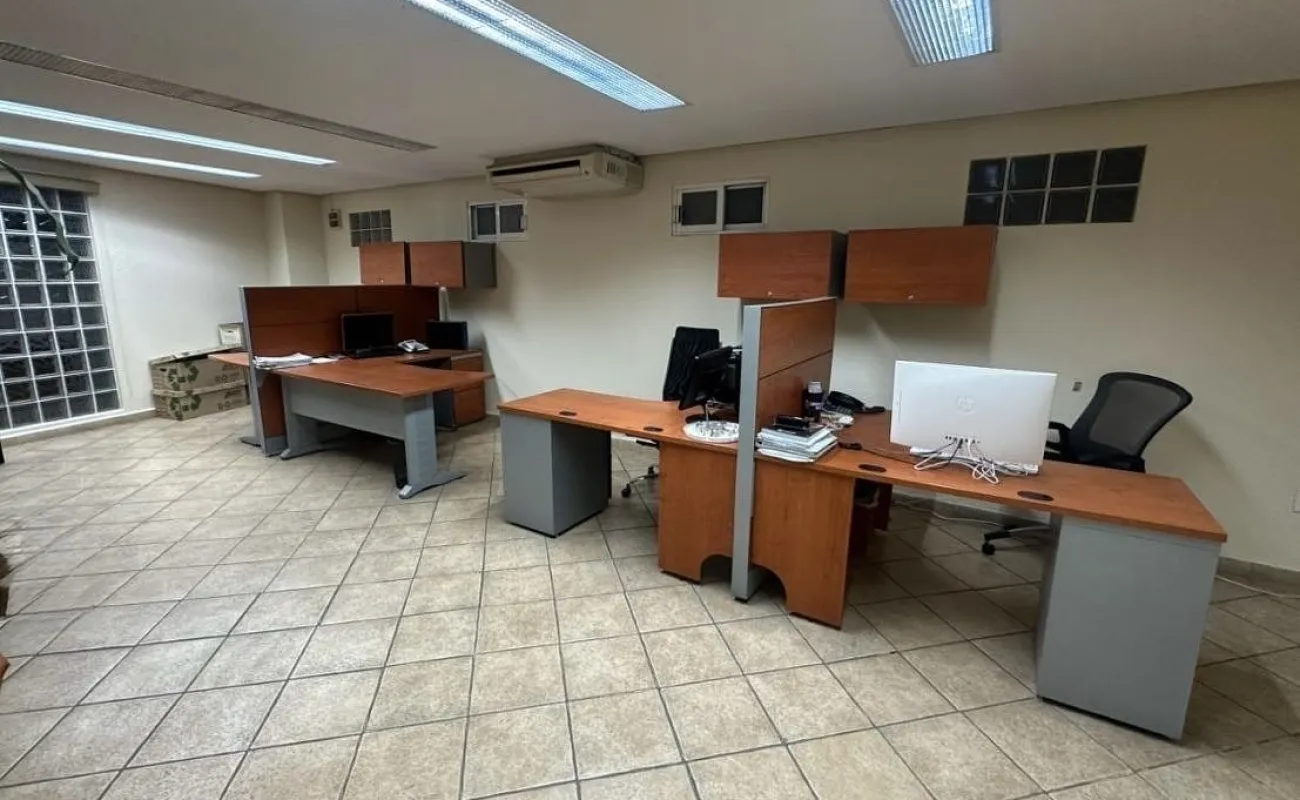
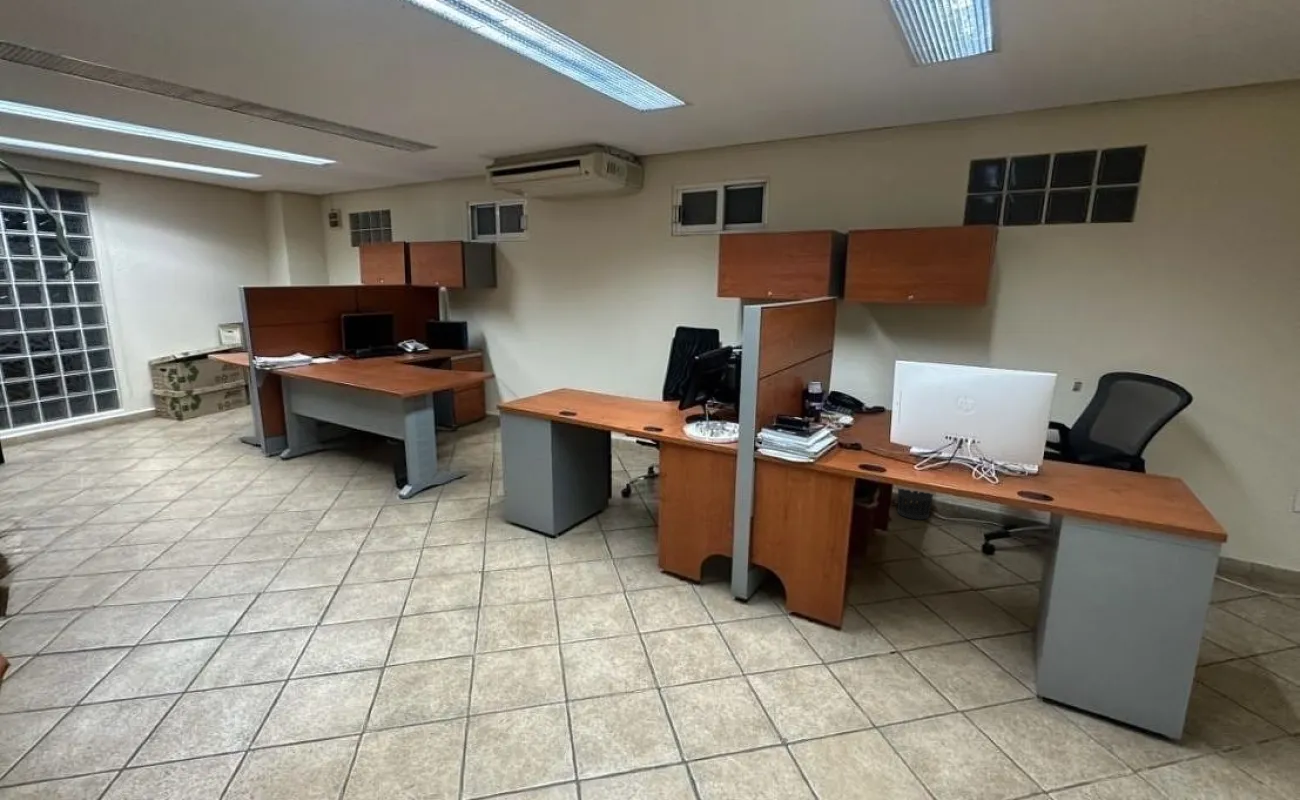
+ wastebasket (915, 492)
